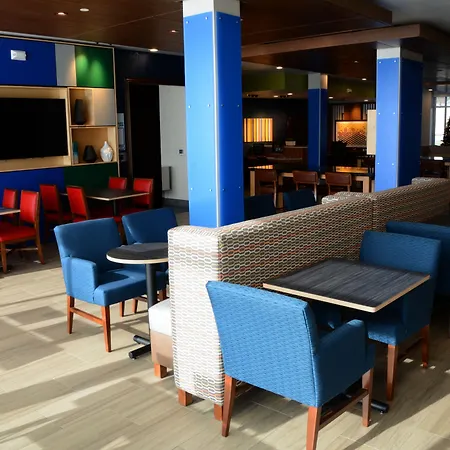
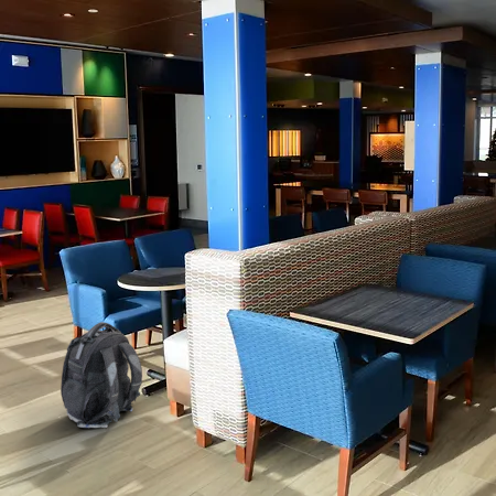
+ backpack (100, 369)
